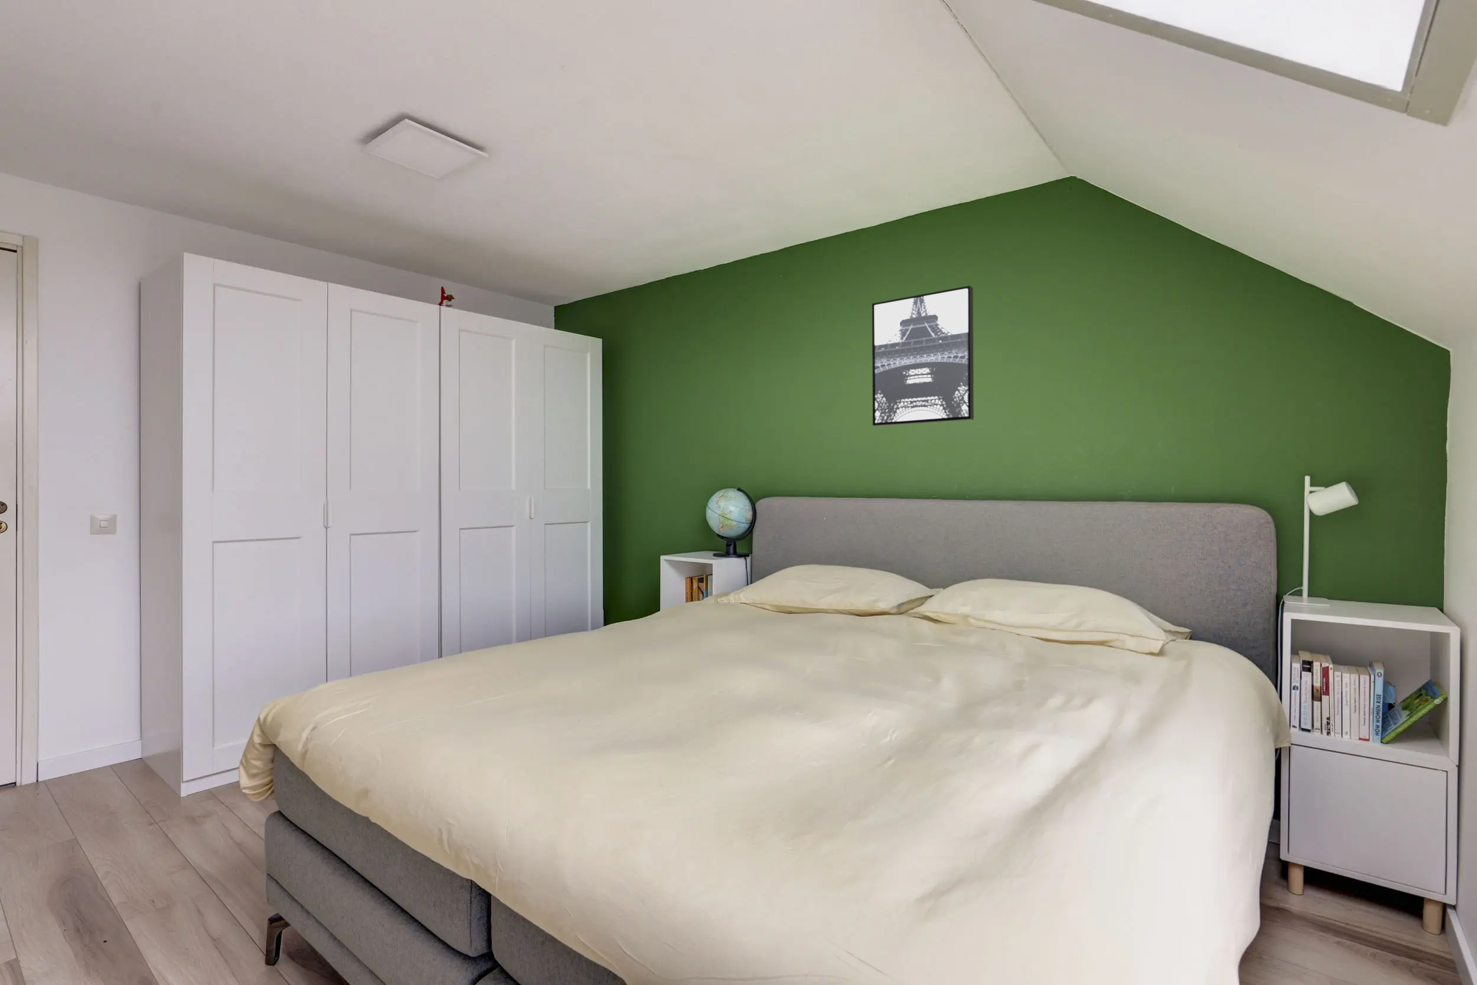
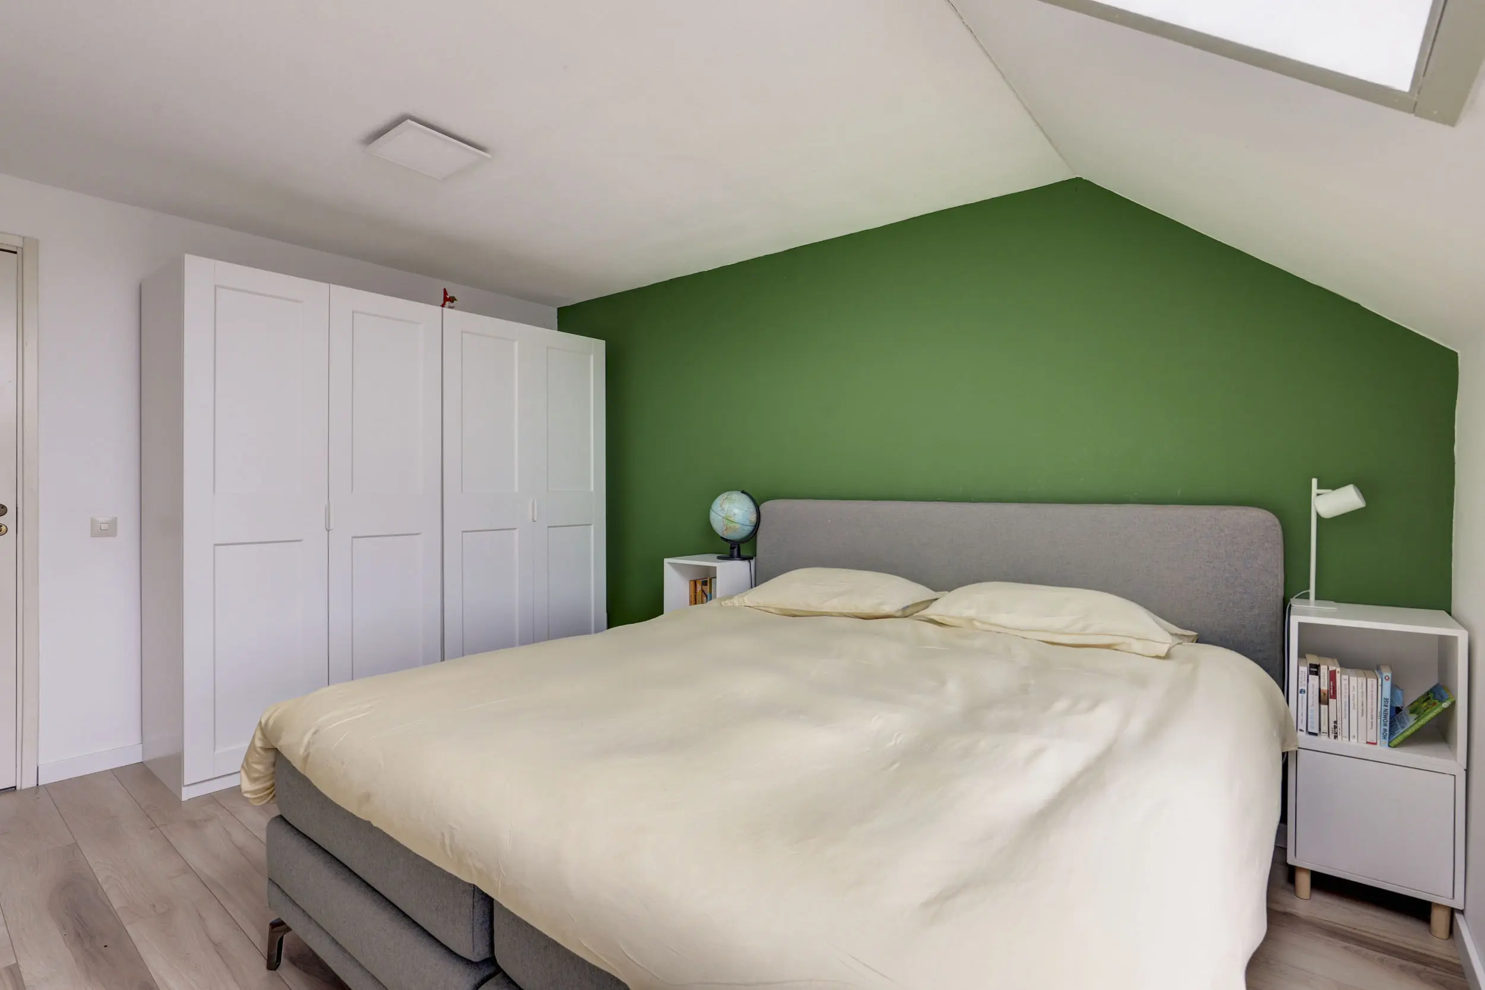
- wall art (921, 359)
